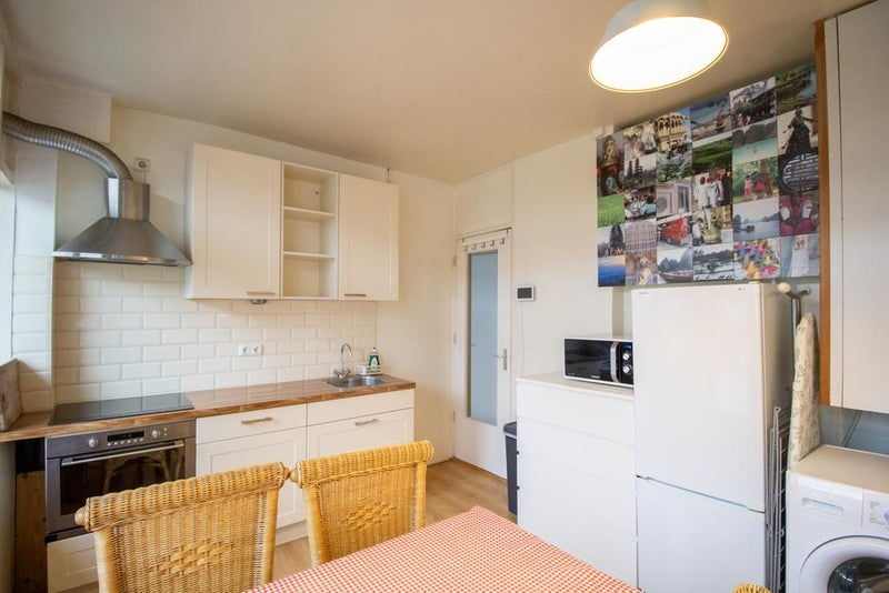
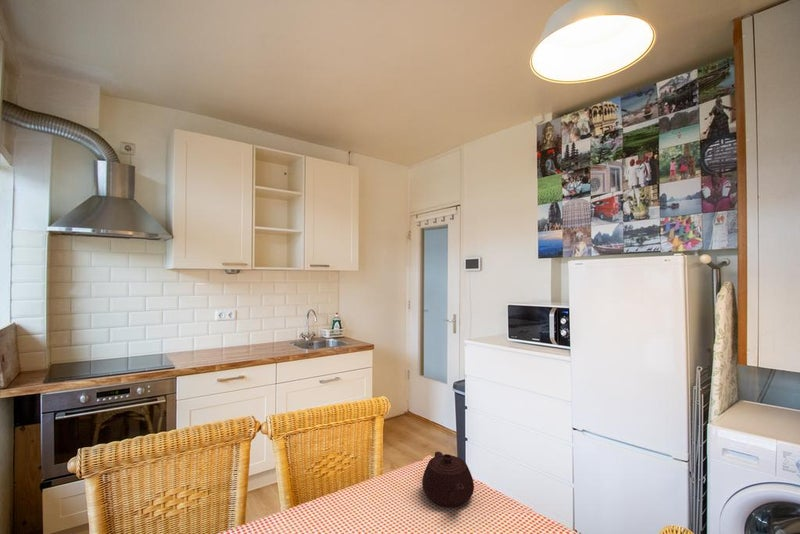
+ teapot (448, 477)
